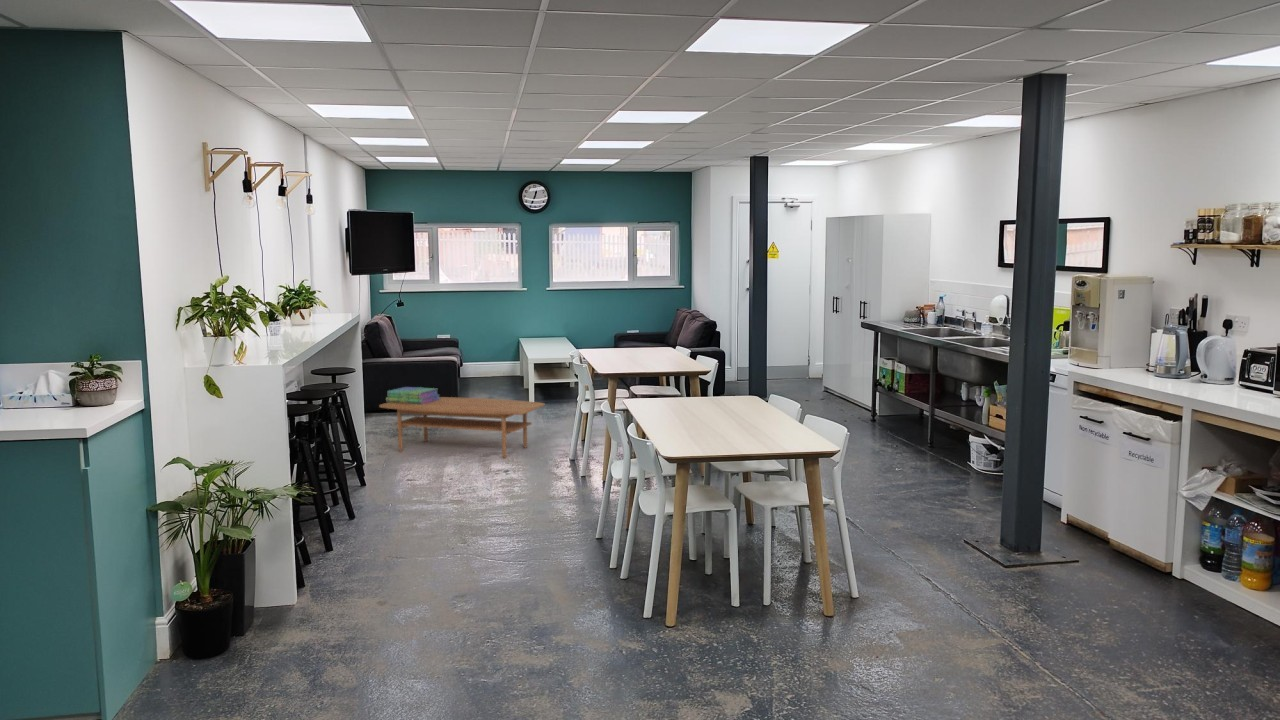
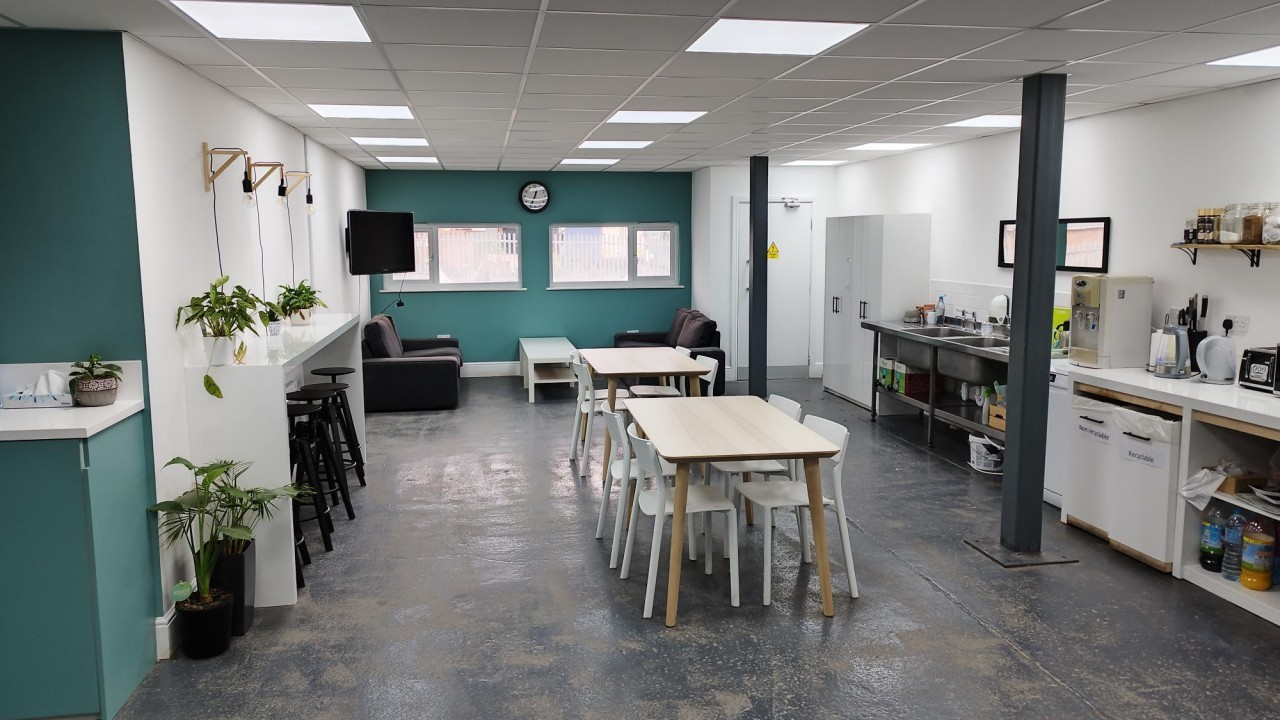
- stack of books (413, 395)
- coffee table (462, 426)
